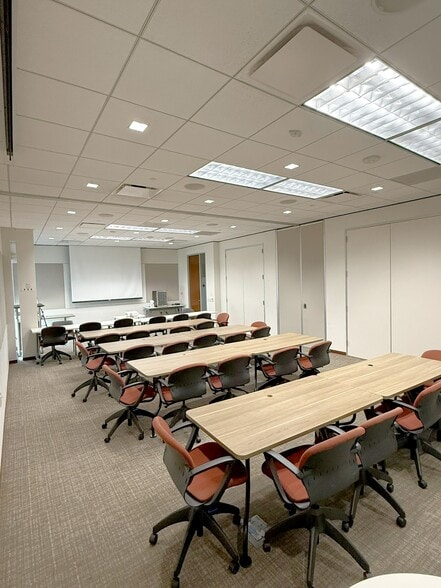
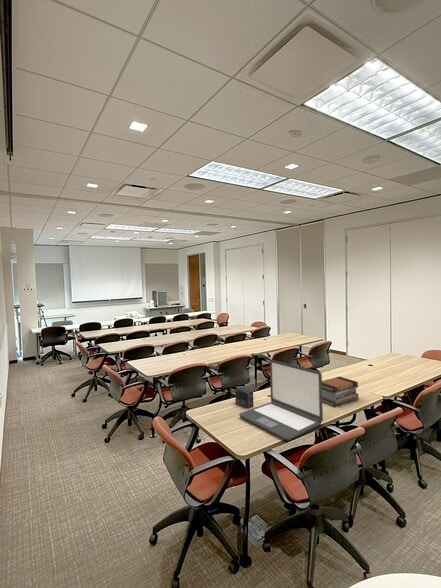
+ small box (244, 397)
+ book stack (337, 391)
+ laptop (278, 395)
